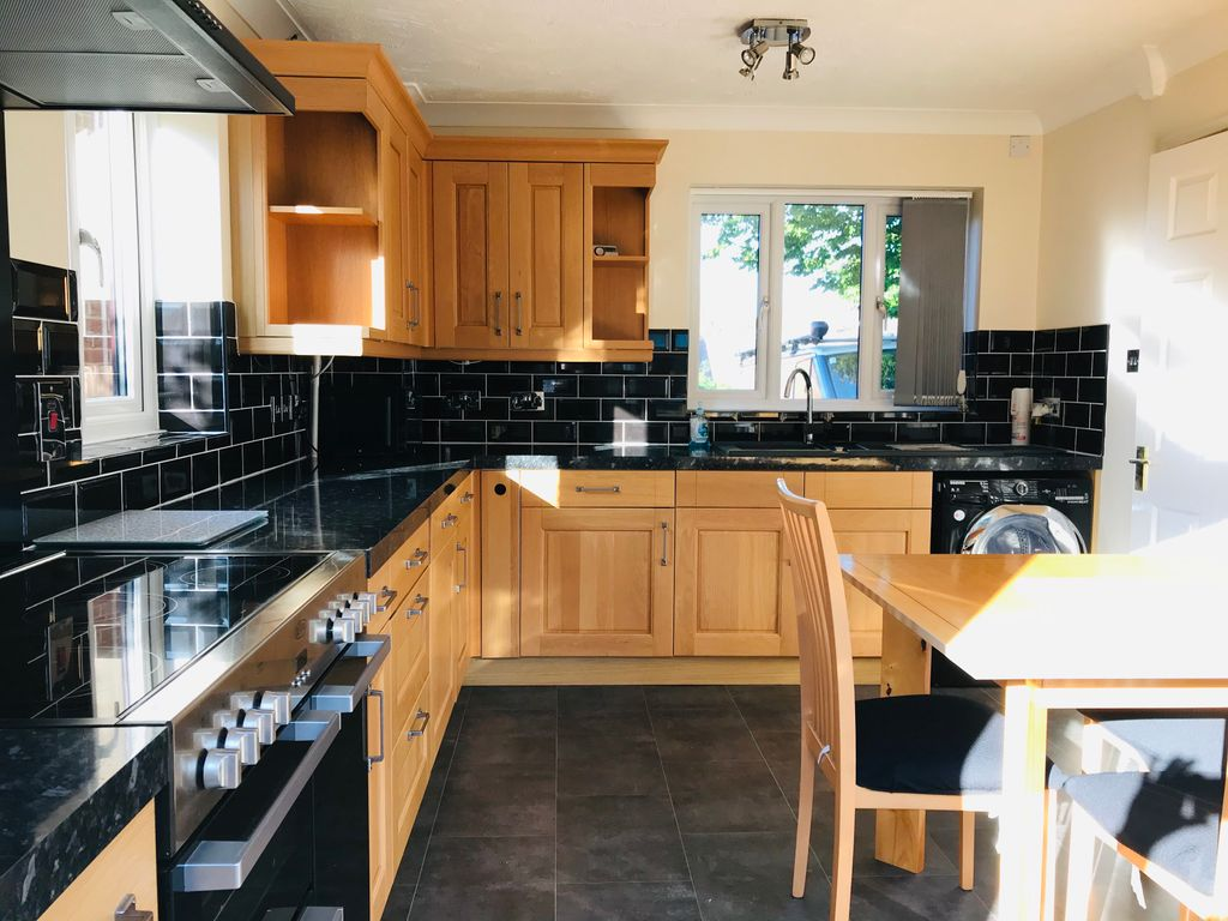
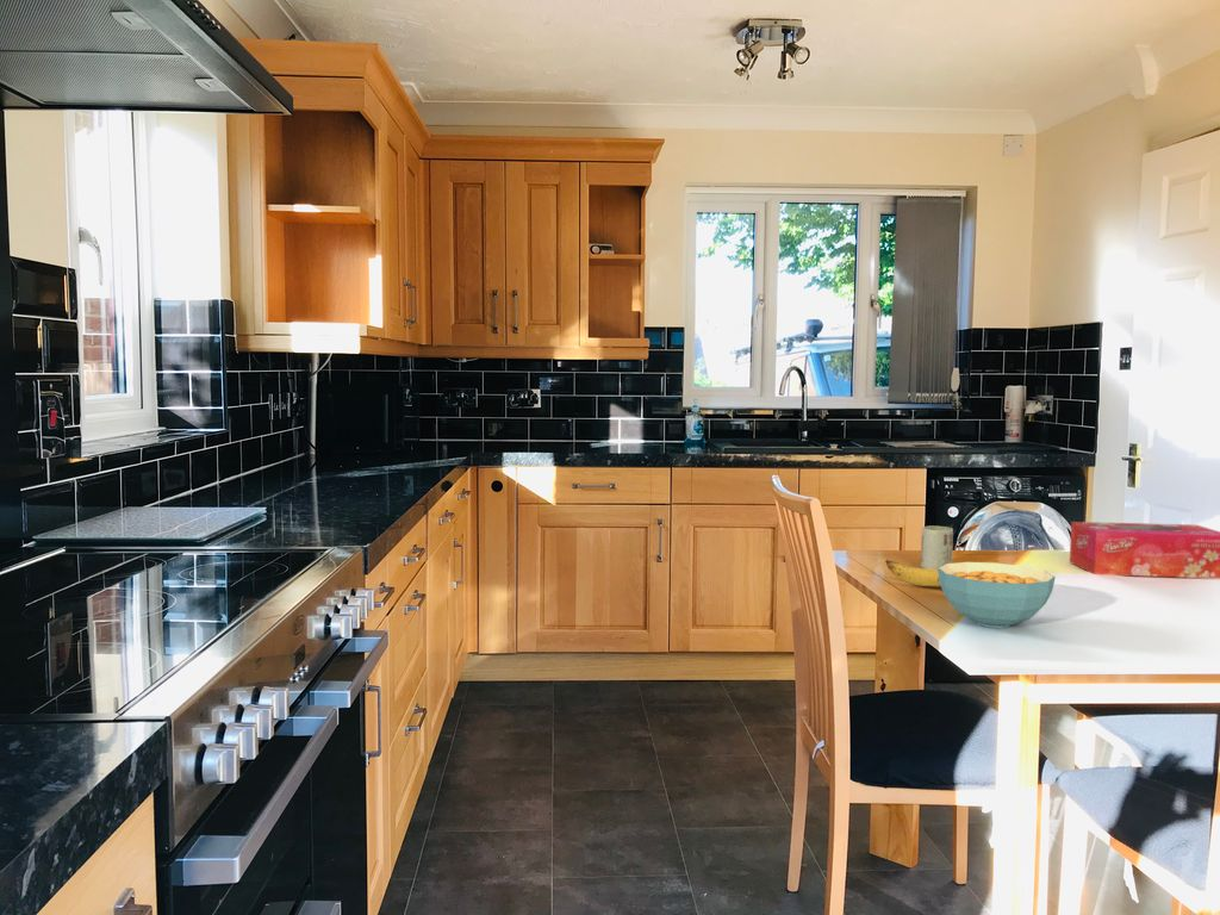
+ banana (930, 572)
+ tissue box (1146, 548)
+ cup (936, 548)
+ cereal bowl (994, 598)
